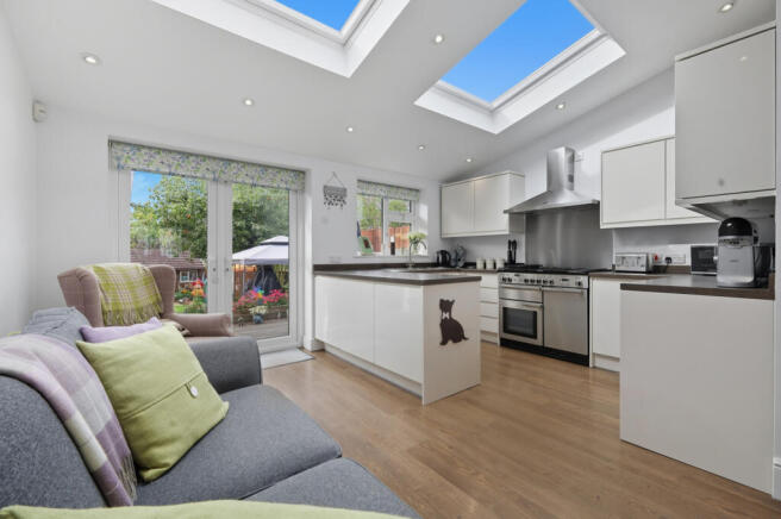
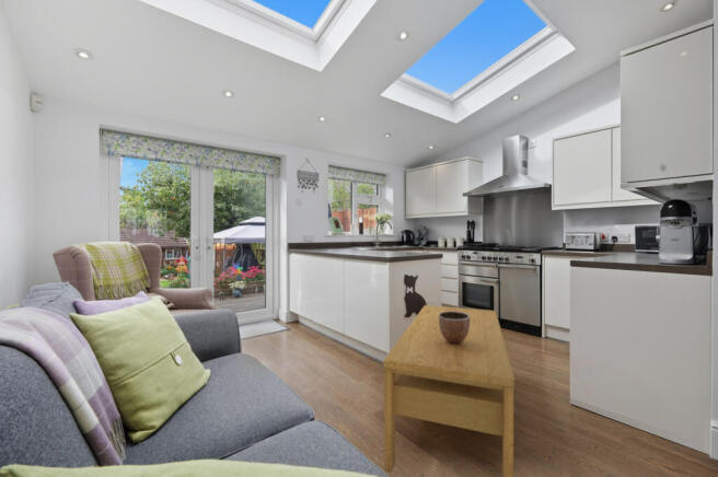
+ coffee table (453, 371)
+ decorative bowl (453, 328)
